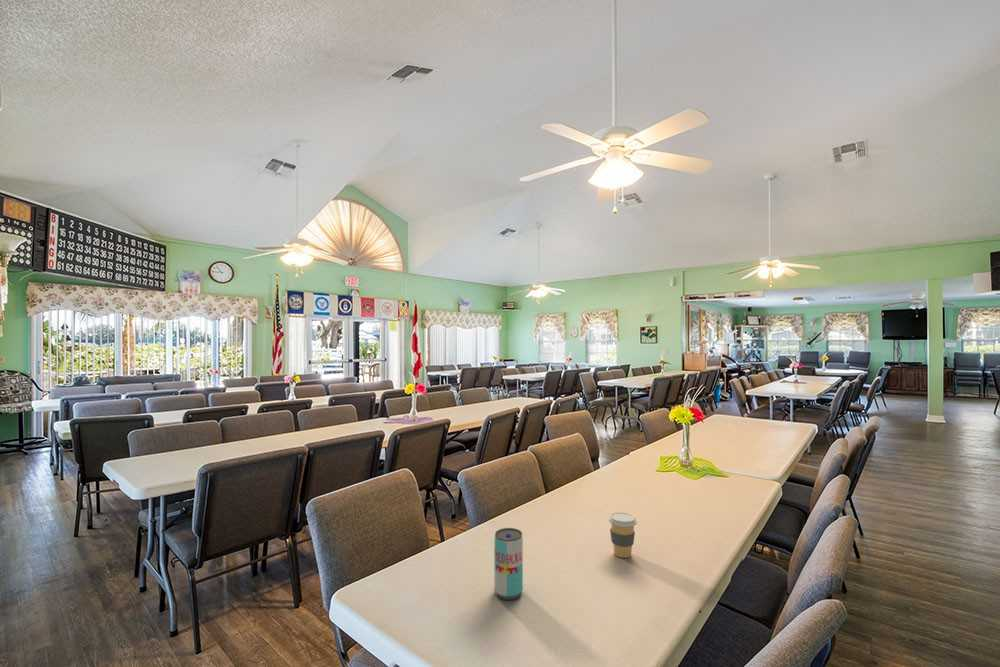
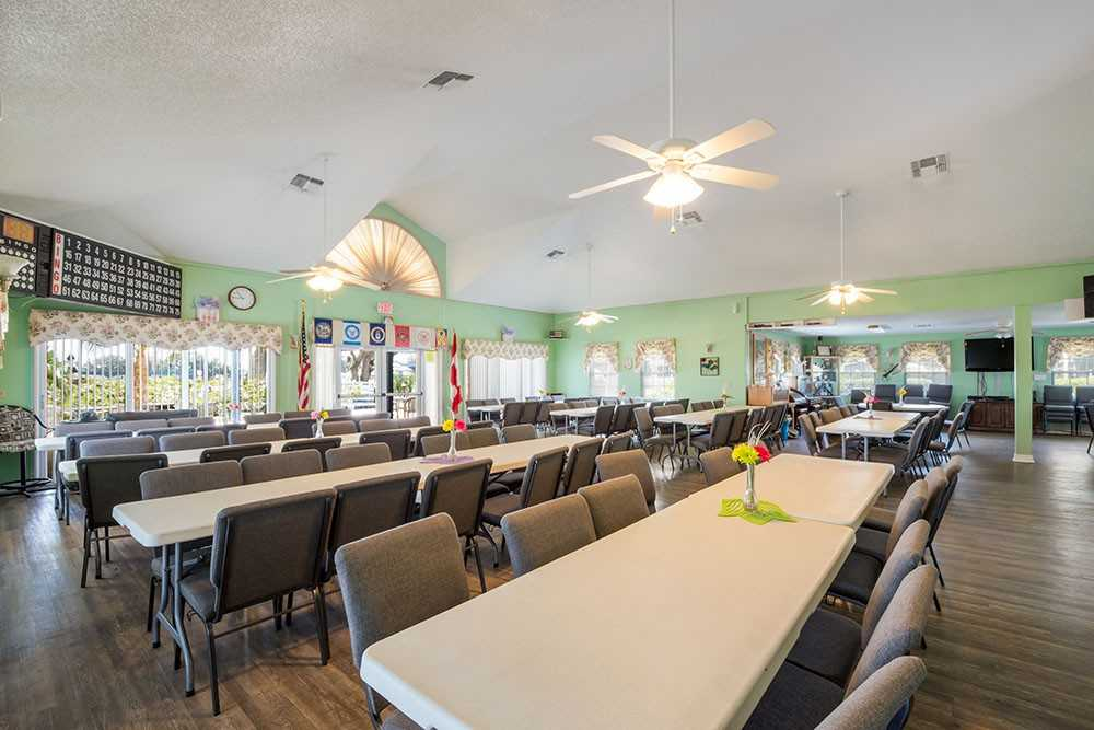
- coffee cup (622, 535)
- beverage can (508, 562)
